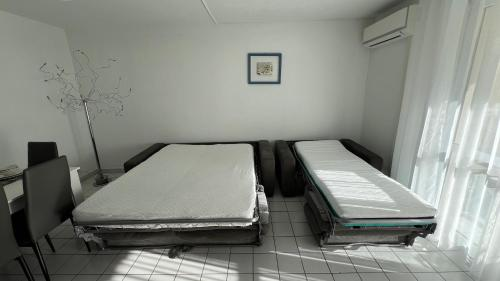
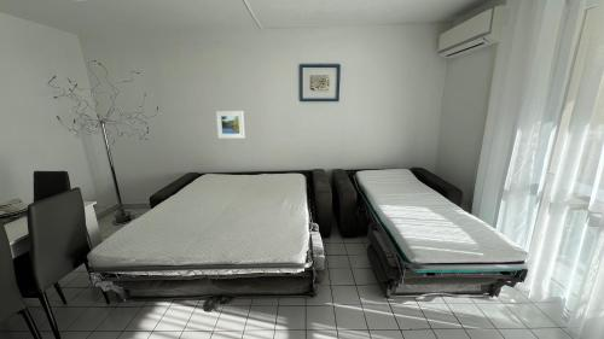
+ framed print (230, 124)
